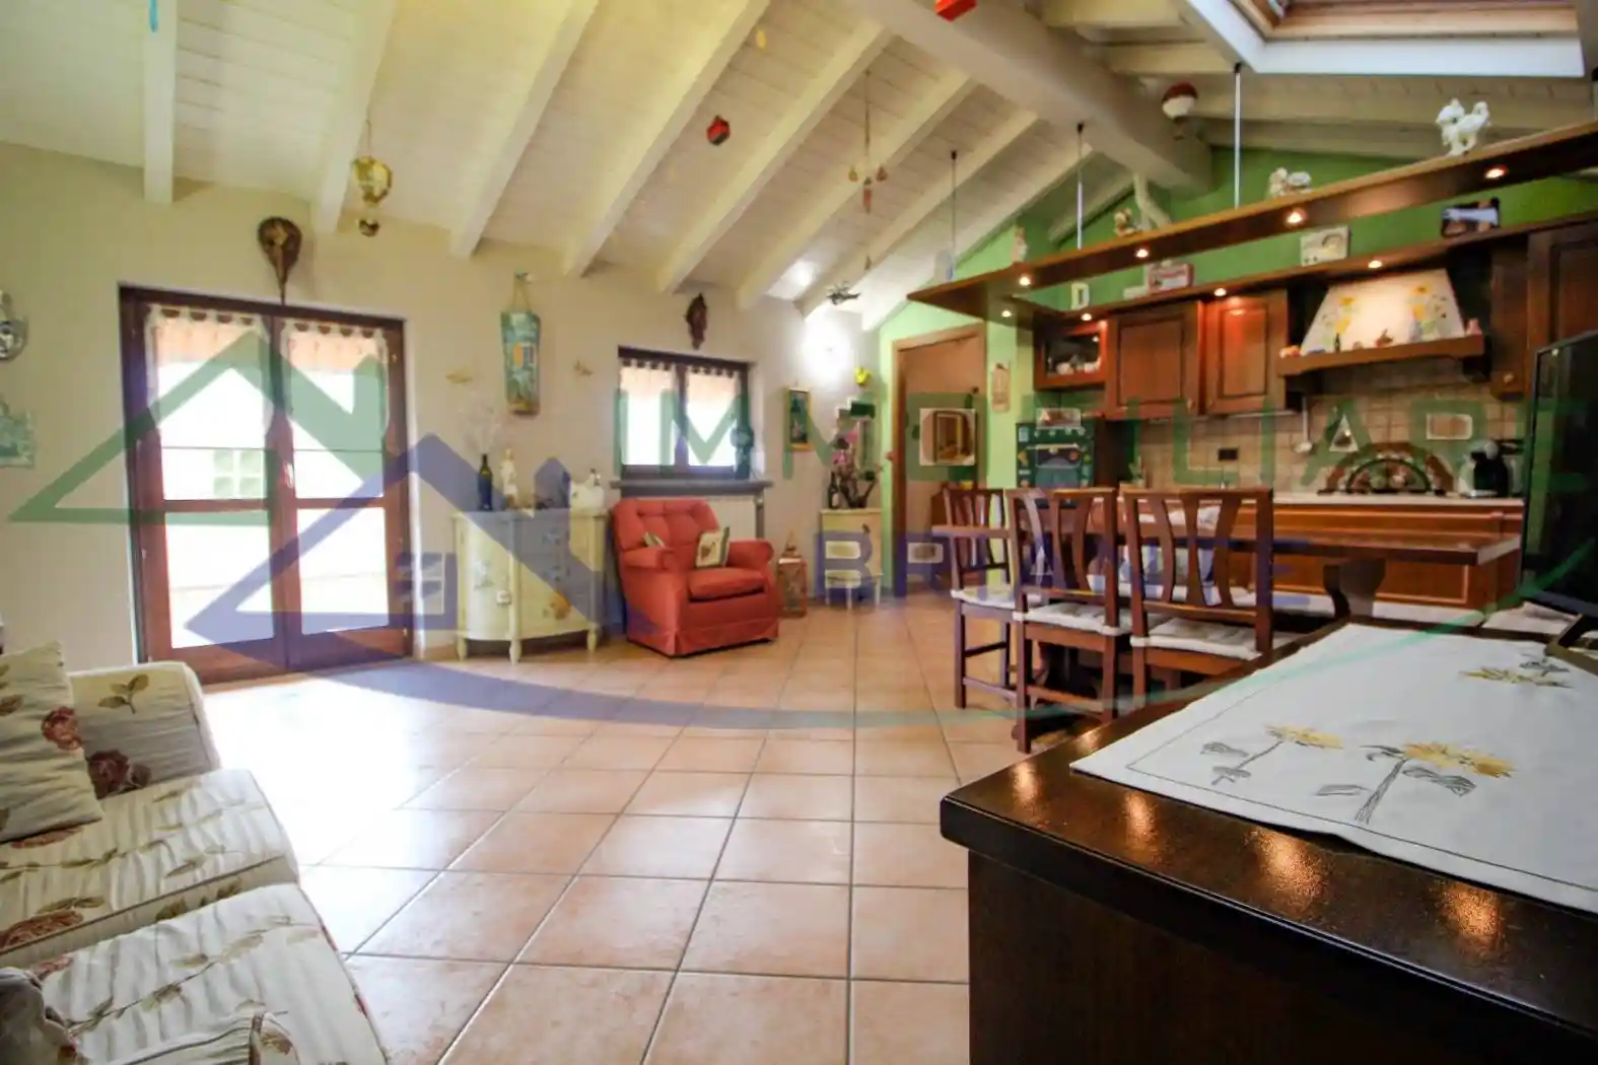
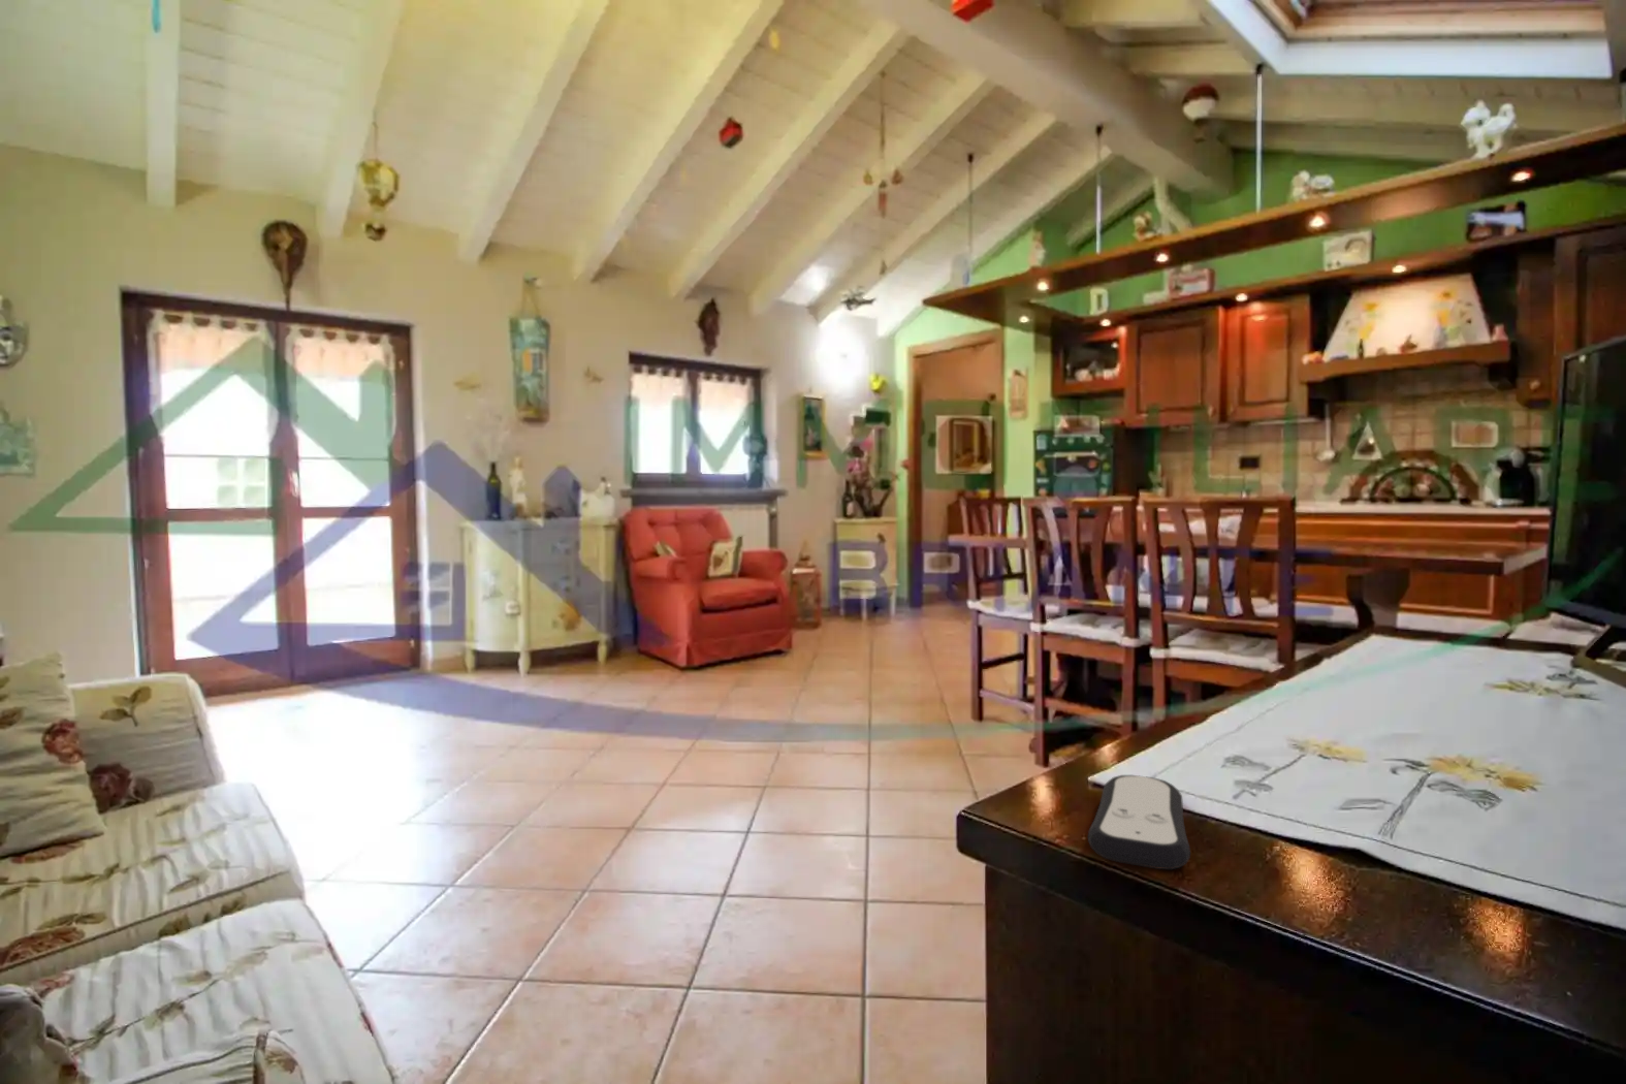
+ remote control (1140, 814)
